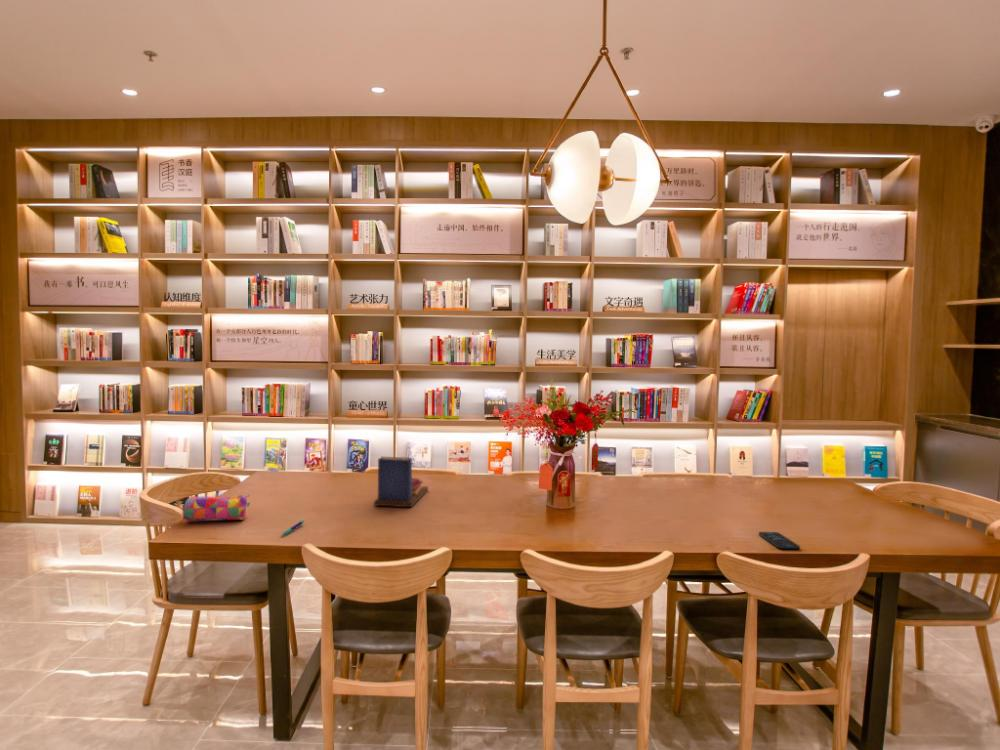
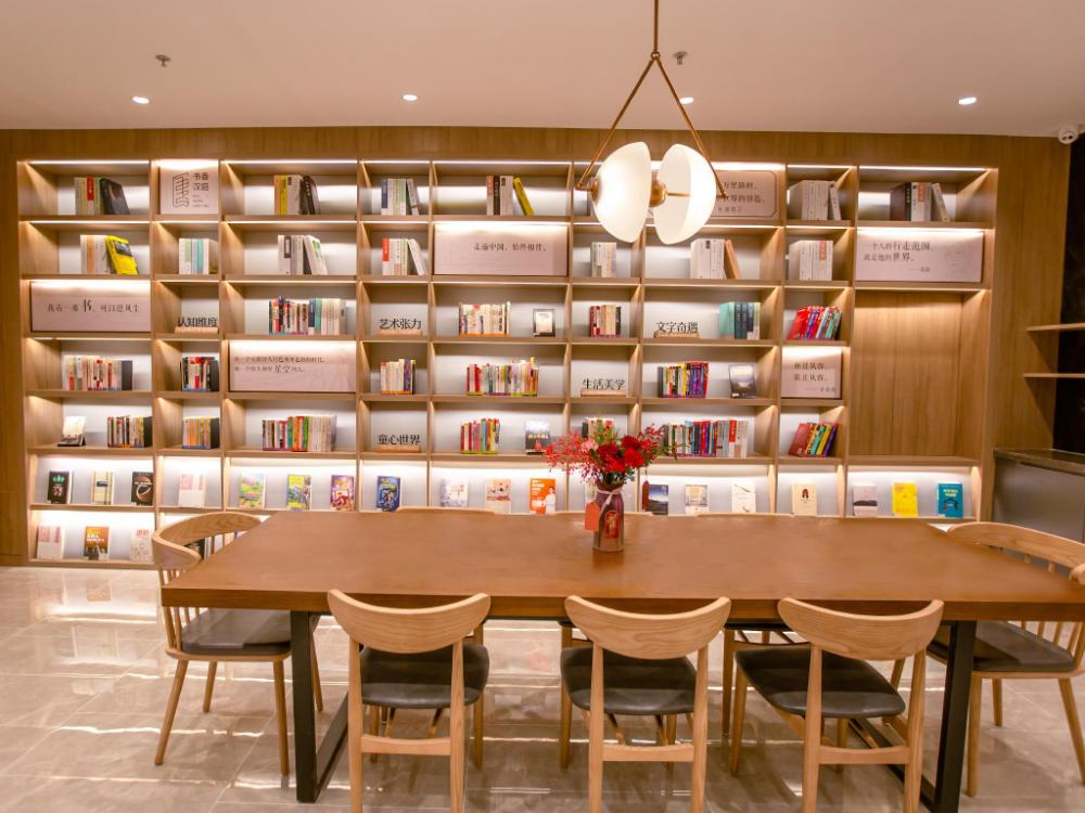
- smartphone (778, 540)
- pen (292, 527)
- book (402, 475)
- pencil case (217, 507)
